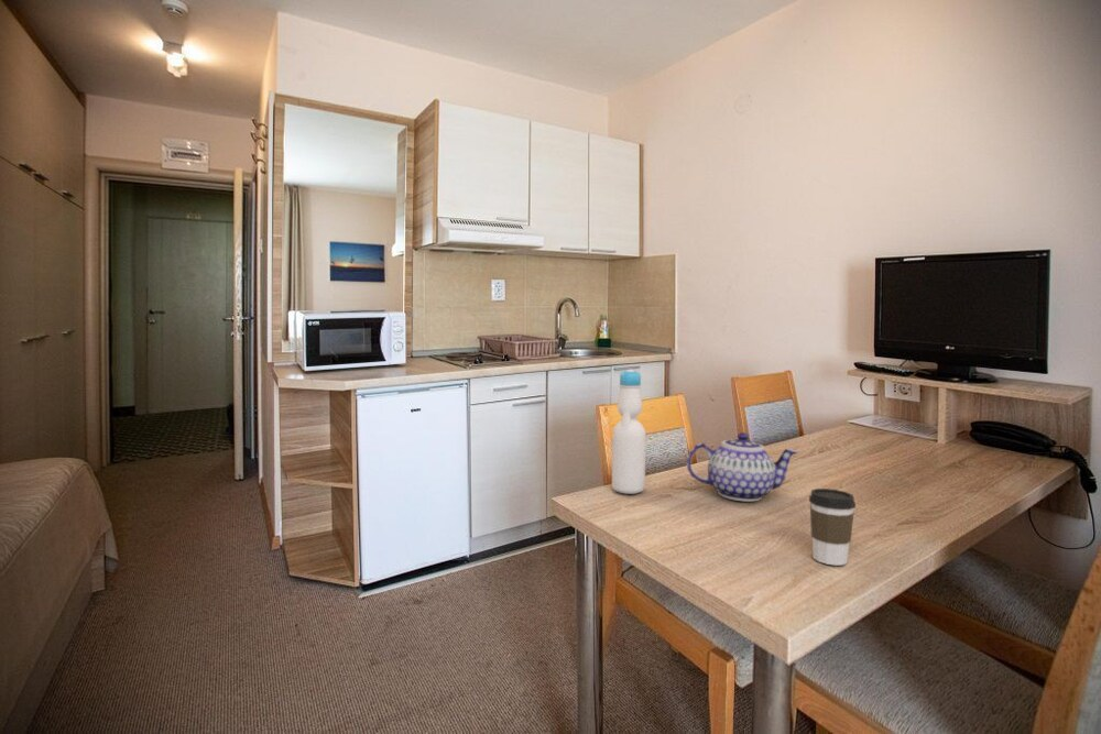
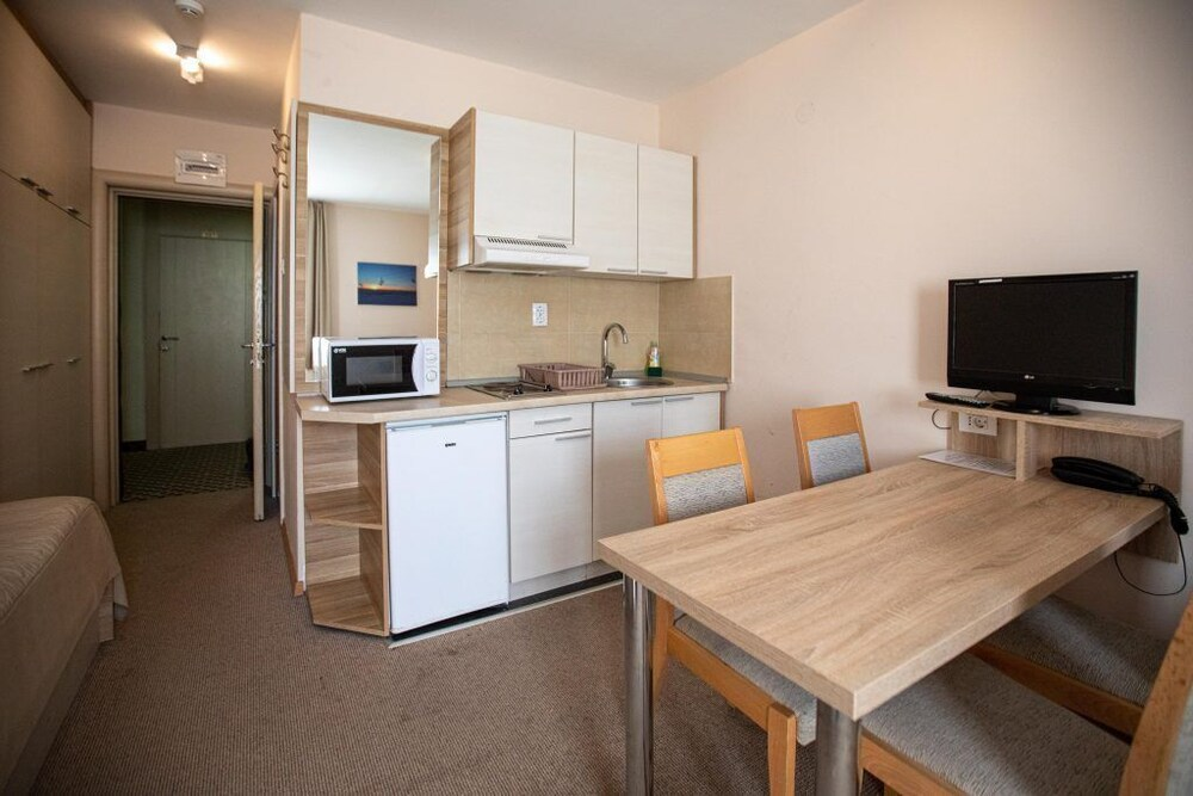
- coffee cup (830, 526)
- bottle (629, 429)
- teapot (741, 463)
